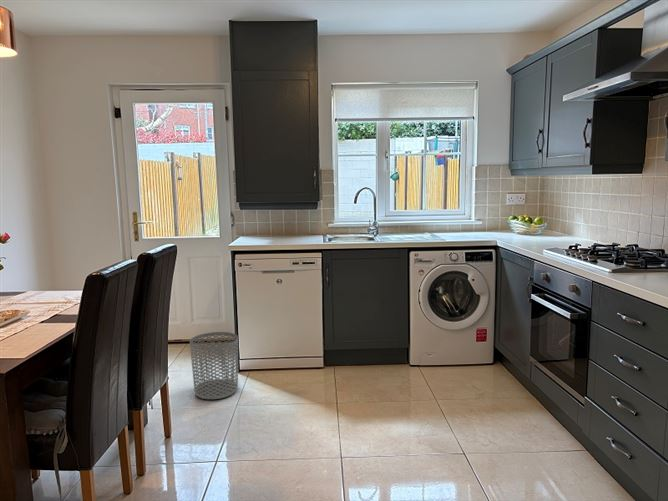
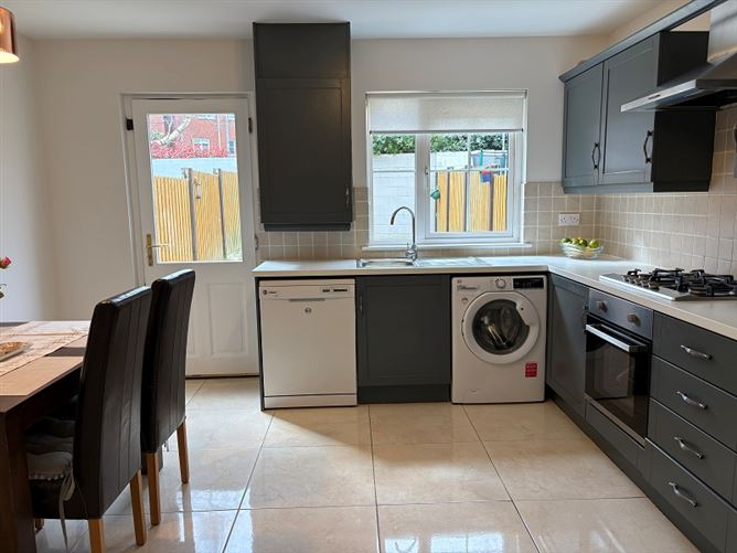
- waste bin (215, 365)
